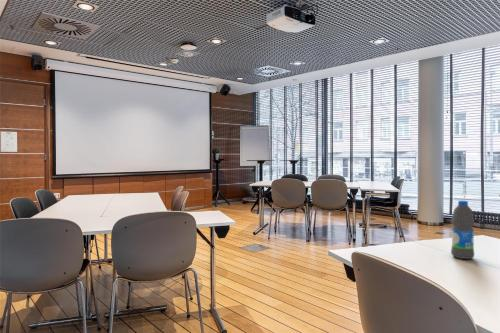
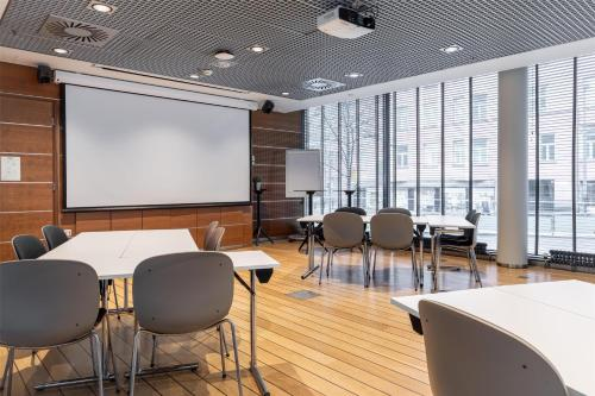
- water bottle (462, 229)
